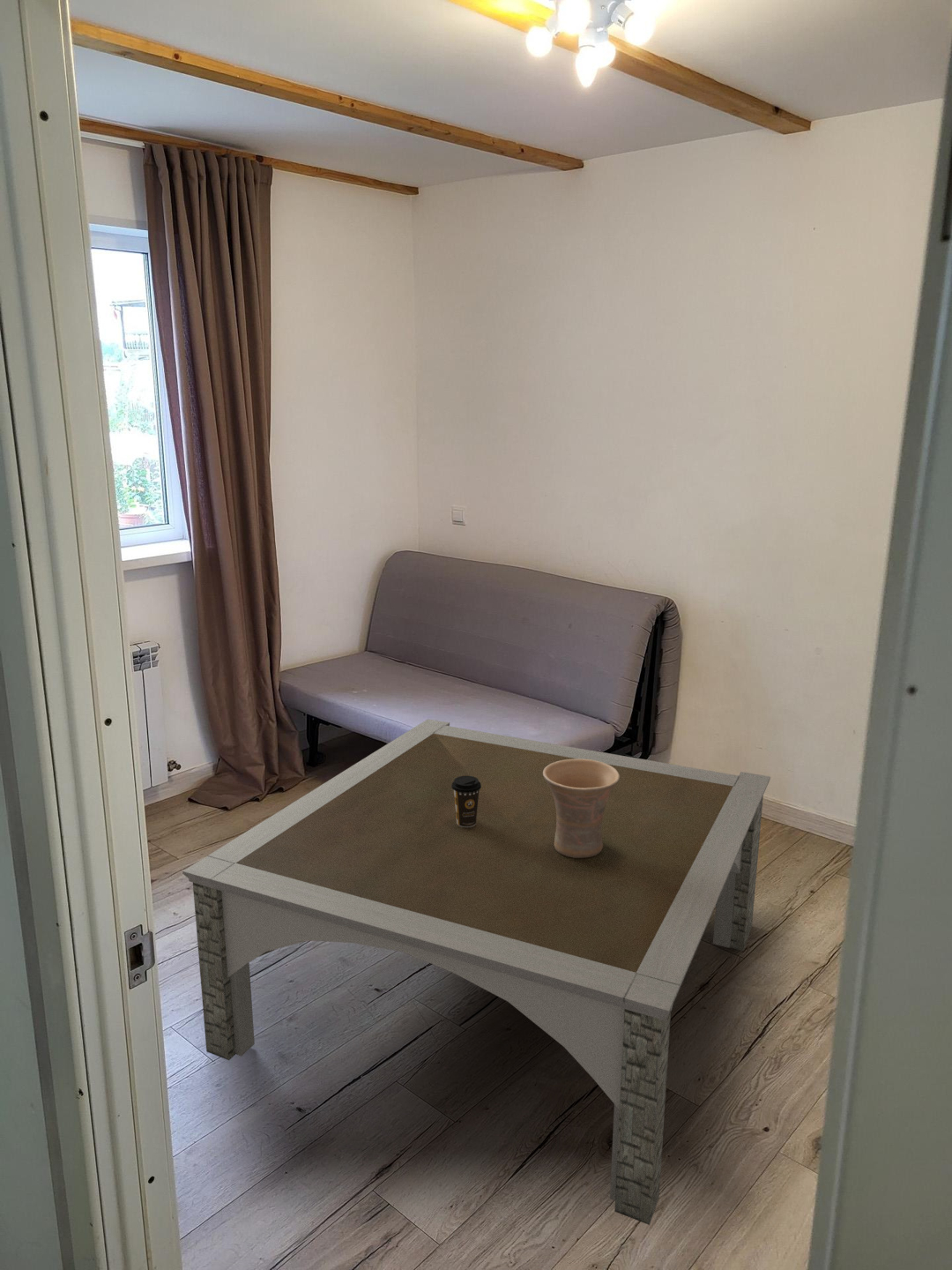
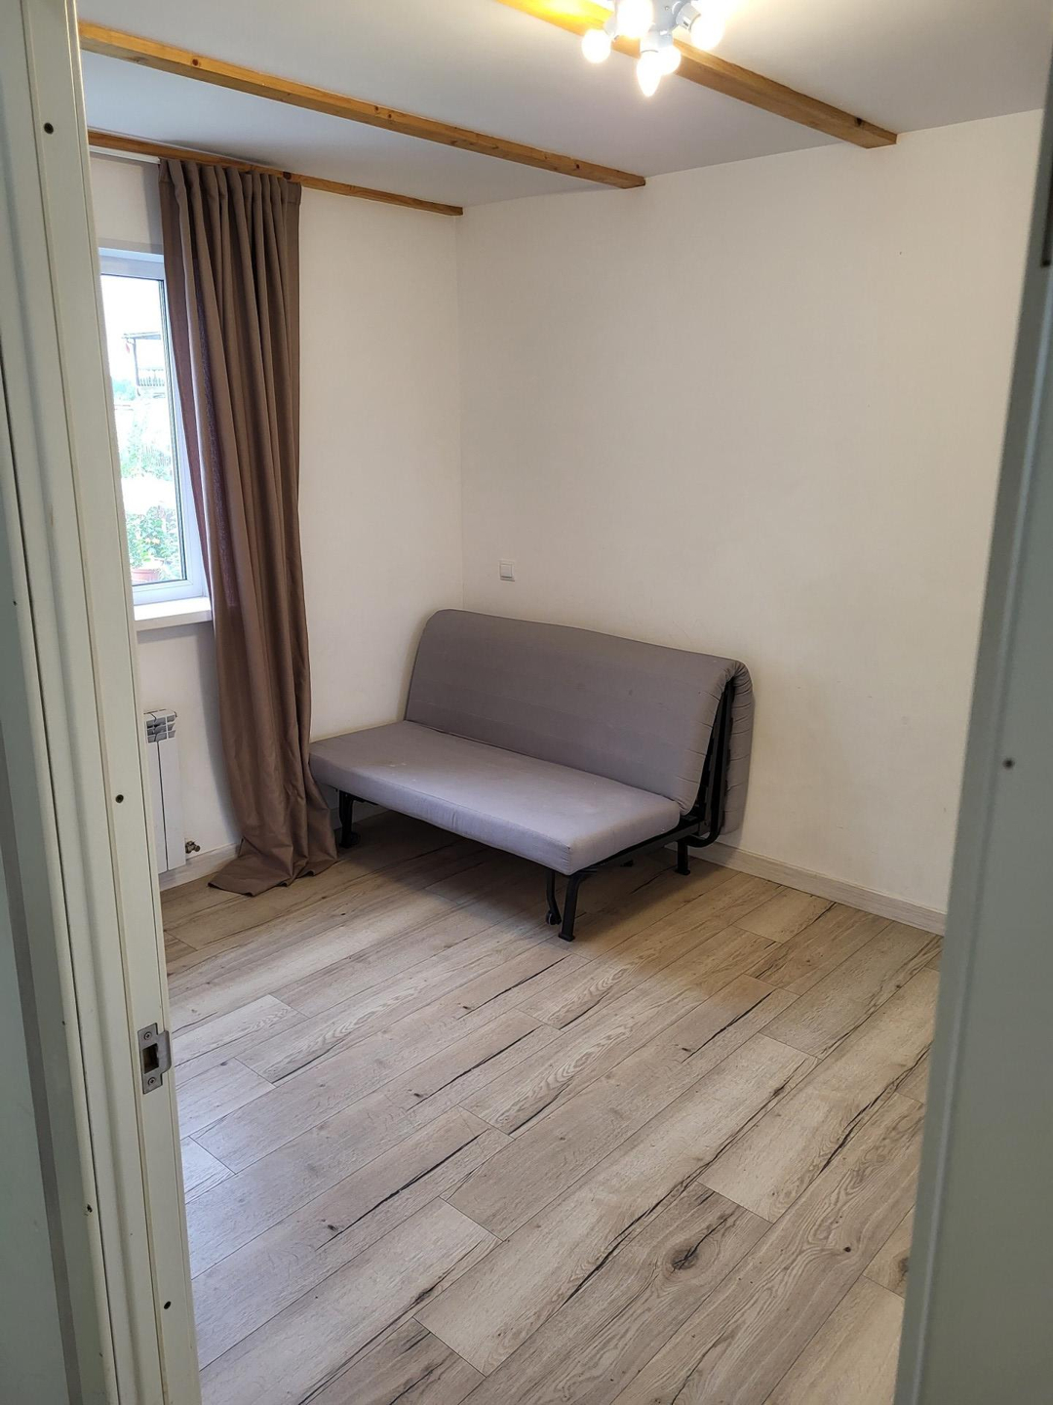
- vase (579, 810)
- coffee cup (466, 801)
- coffee table (509, 902)
